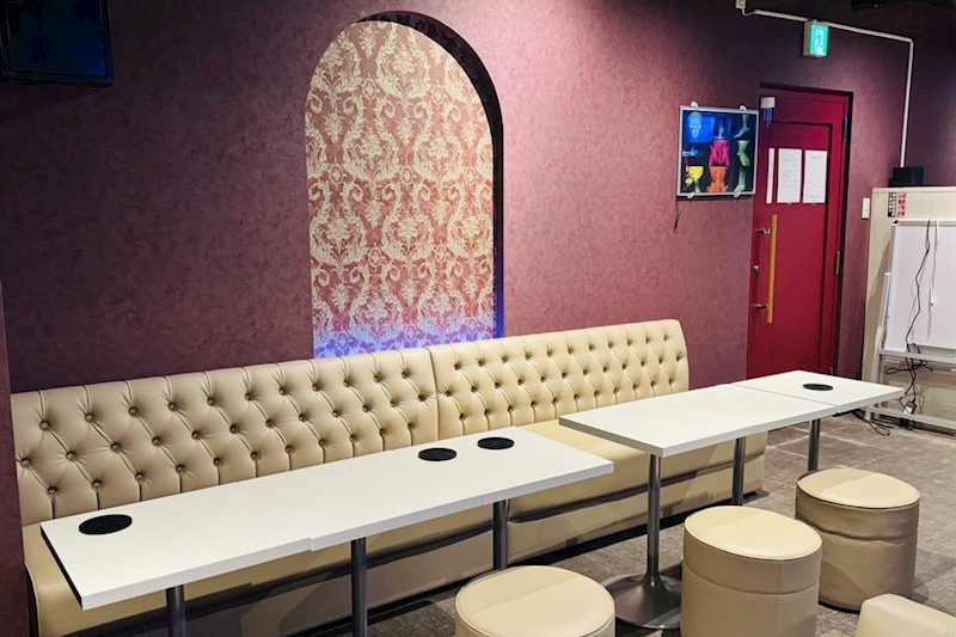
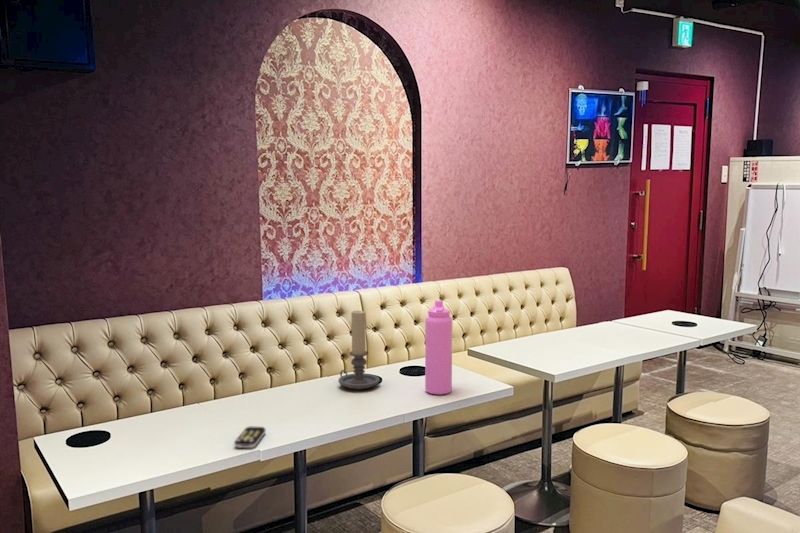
+ candle holder (356, 347)
+ remote control (250, 436)
+ water bottle (438, 346)
